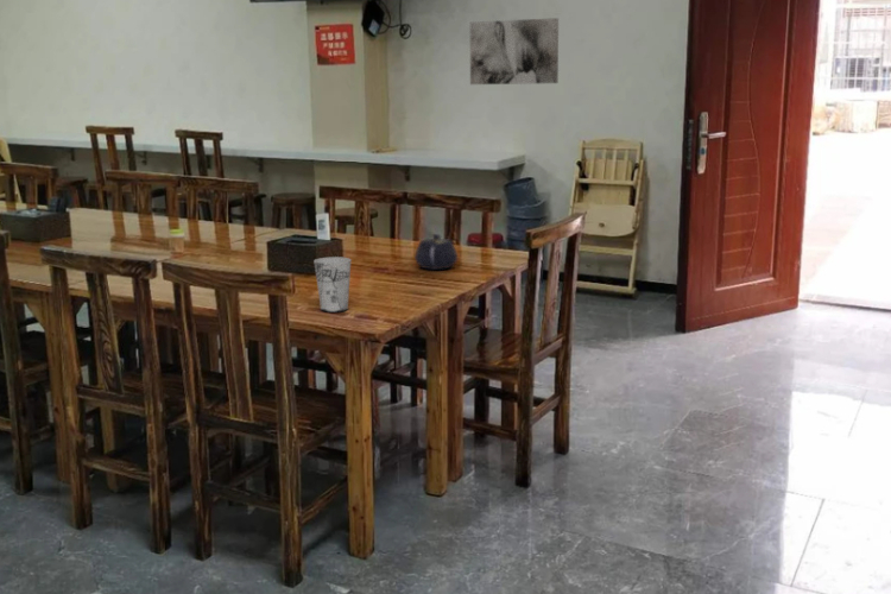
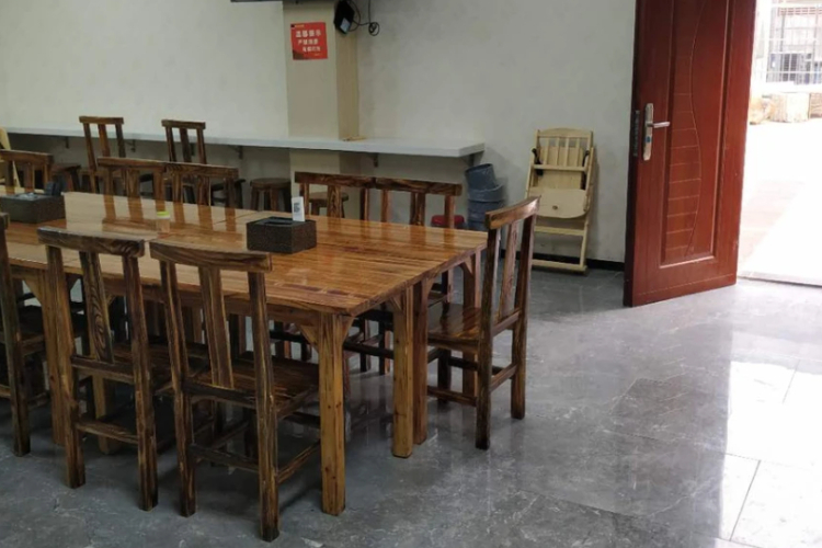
- teapot (436, 249)
- wall art (513, 52)
- cup (333, 284)
